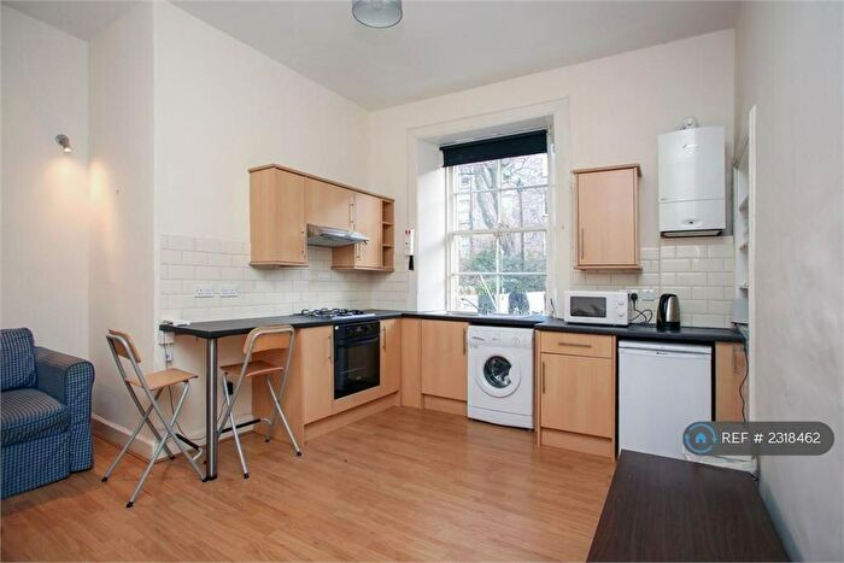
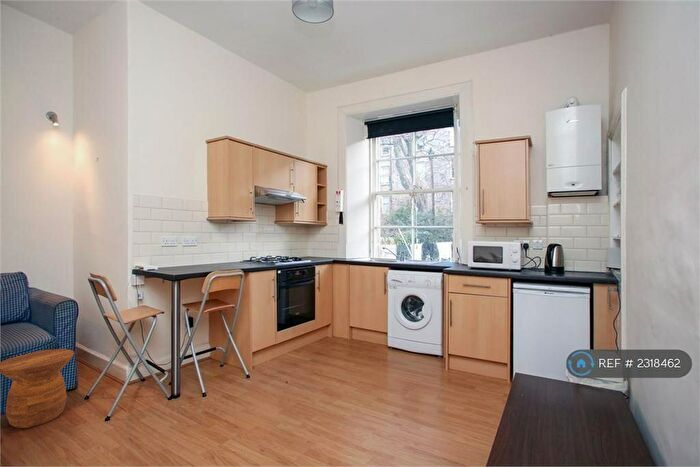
+ side table (37, 388)
